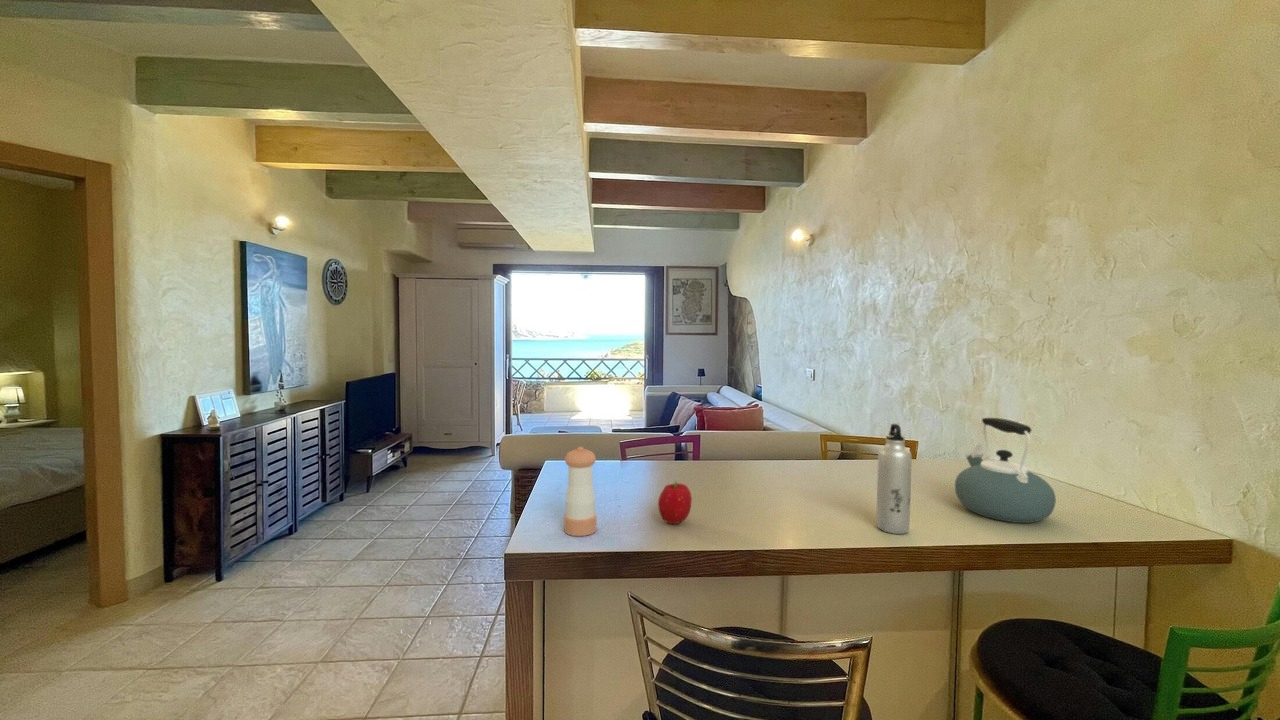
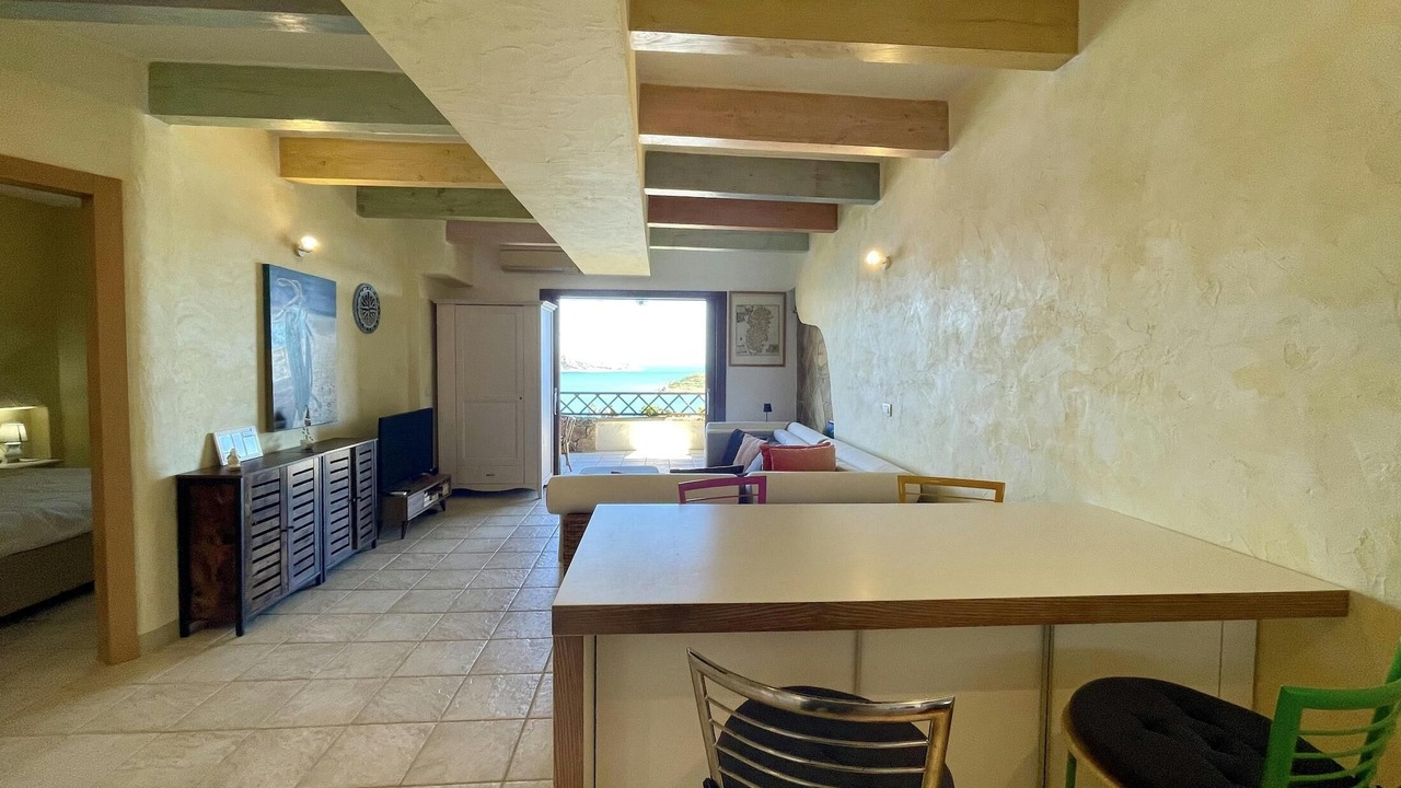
- kettle (998, 464)
- fruit (674, 501)
- water bottle (894, 476)
- pepper shaker (580, 488)
